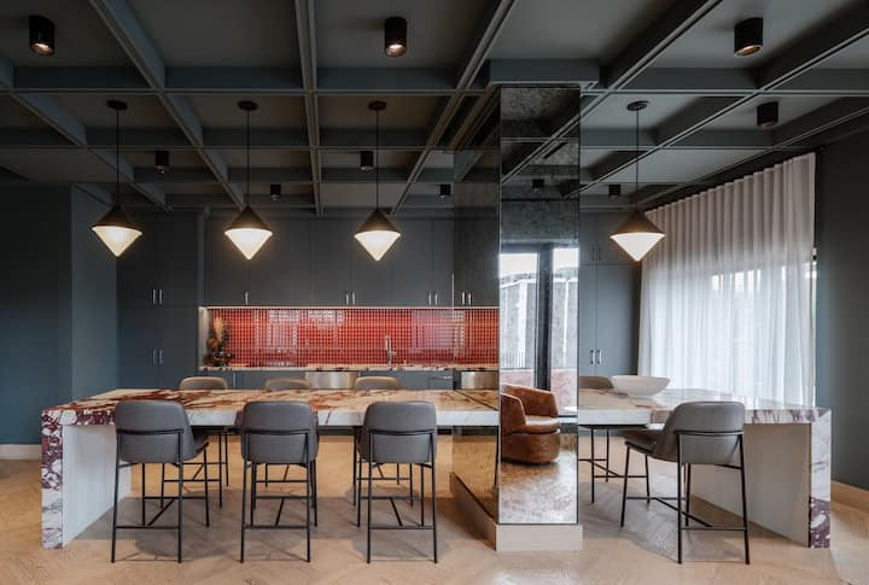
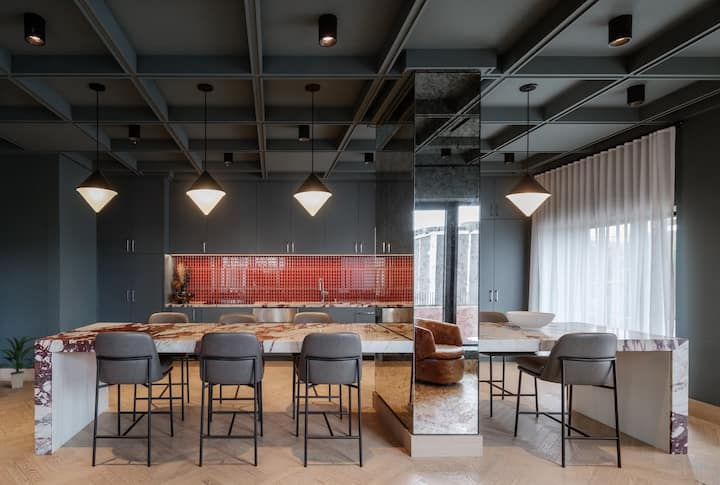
+ indoor plant (18, 359)
